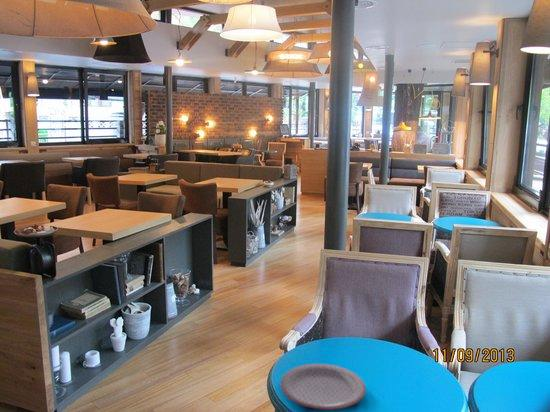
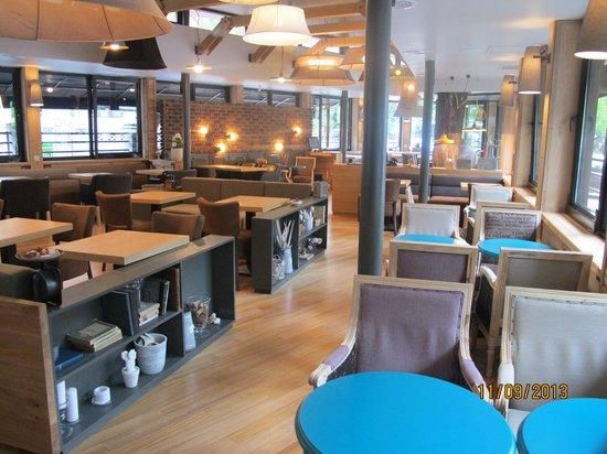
- plate (322, 387)
